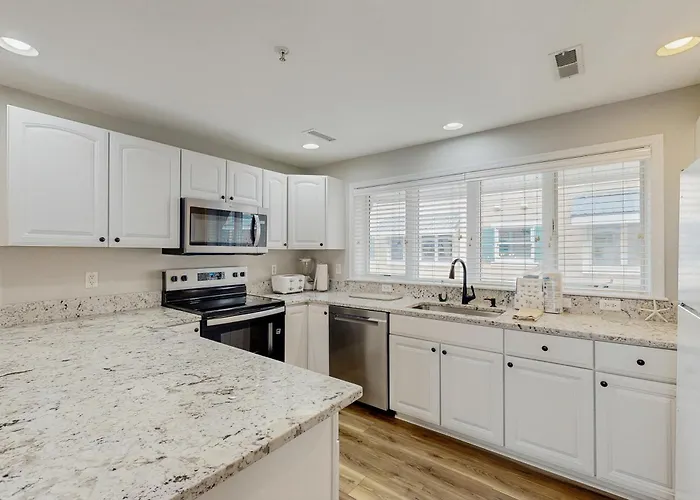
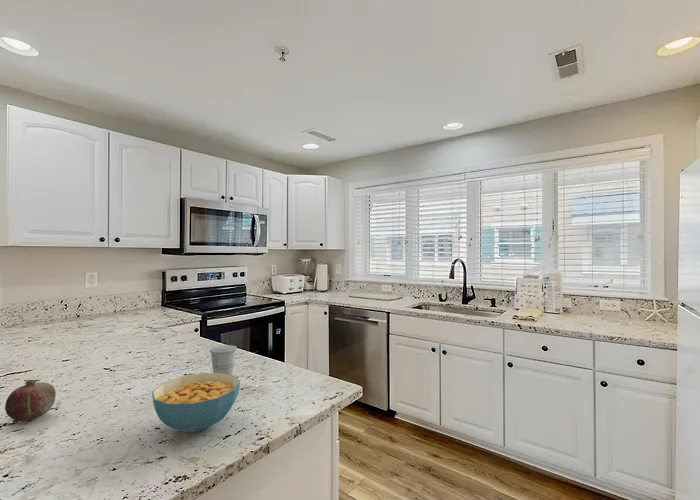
+ cup (223, 366)
+ cereal bowl (197, 406)
+ fruit (31, 398)
